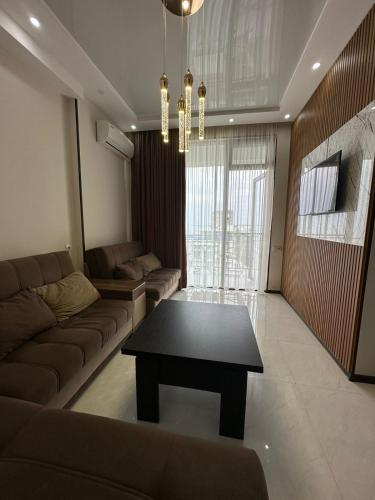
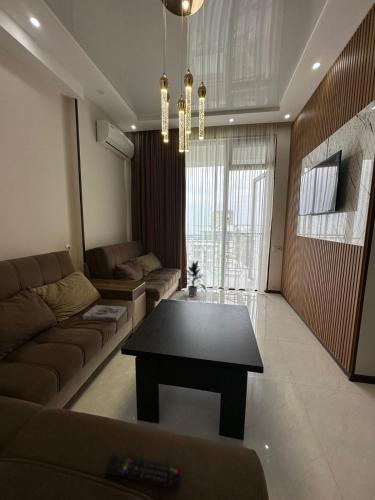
+ indoor plant (193, 279)
+ remote control (143, 471)
+ book (105, 312)
